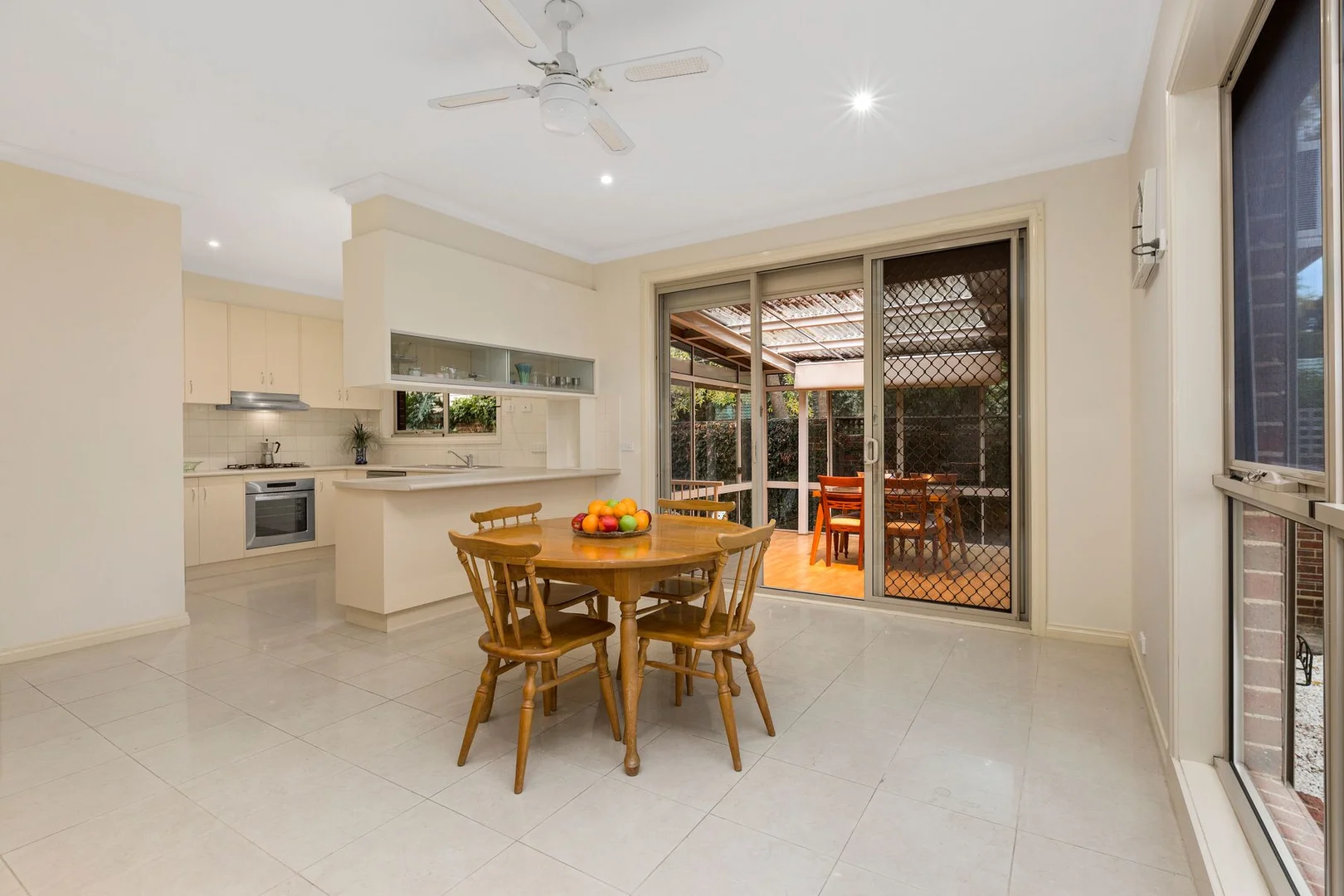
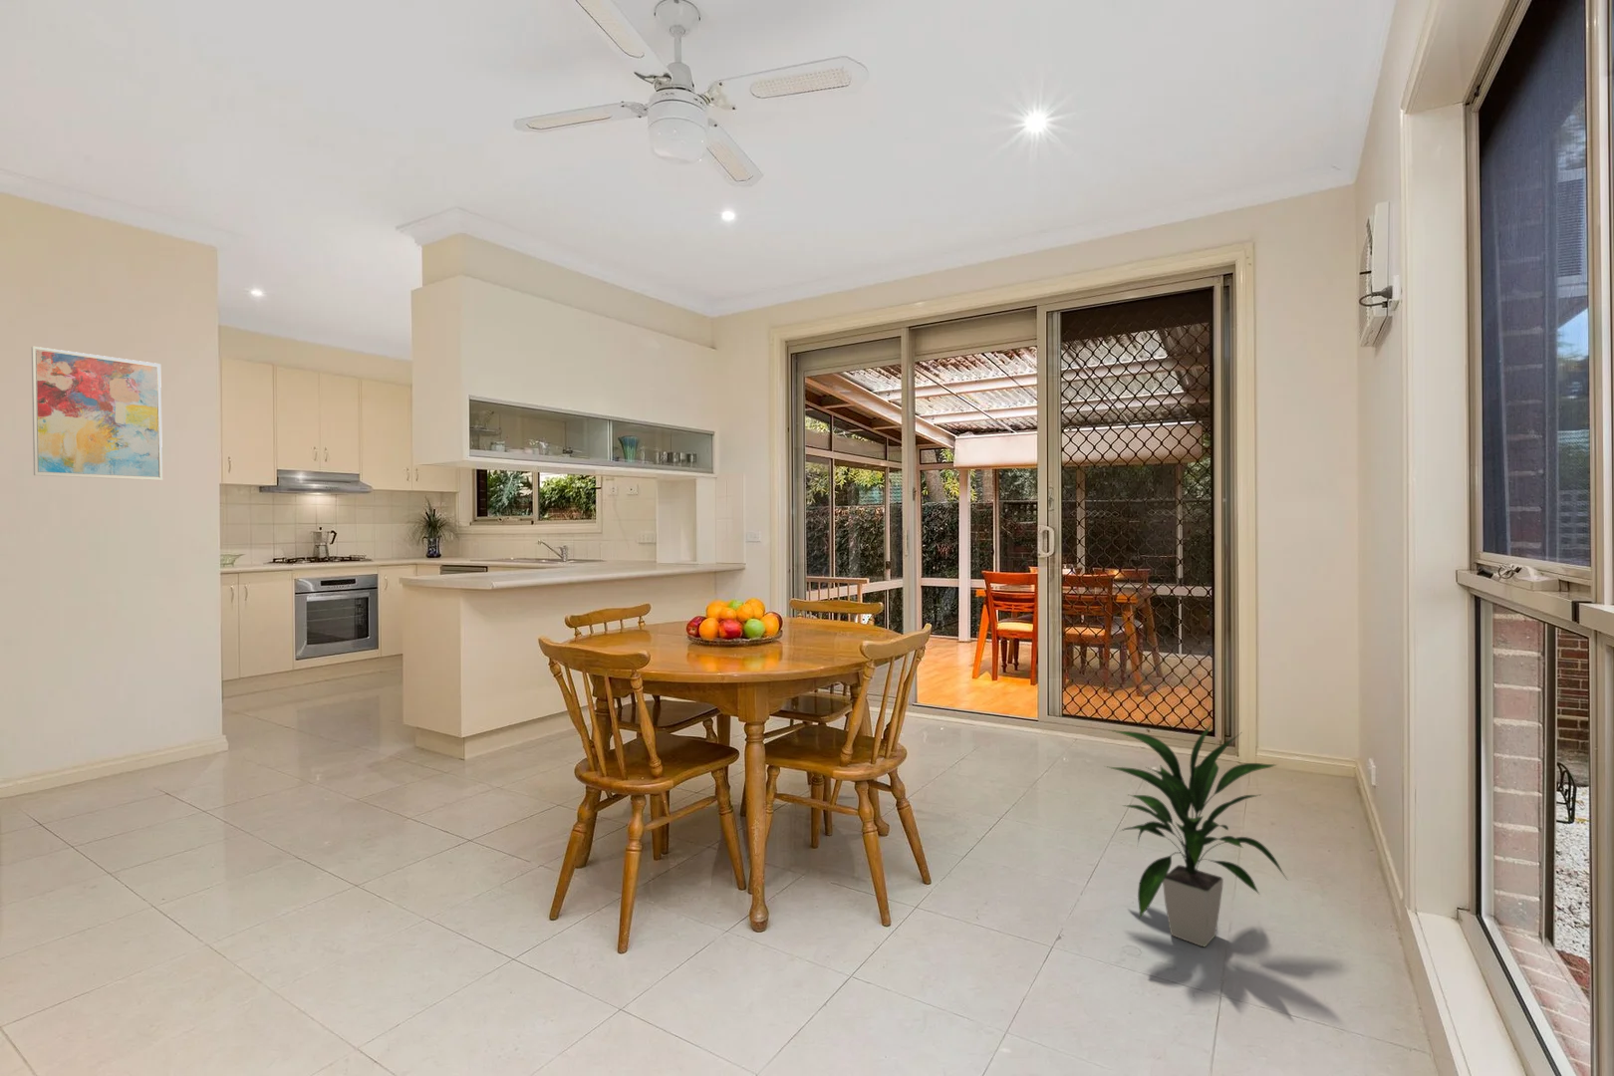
+ wall art (100, 417)
+ indoor plant (1184, 827)
